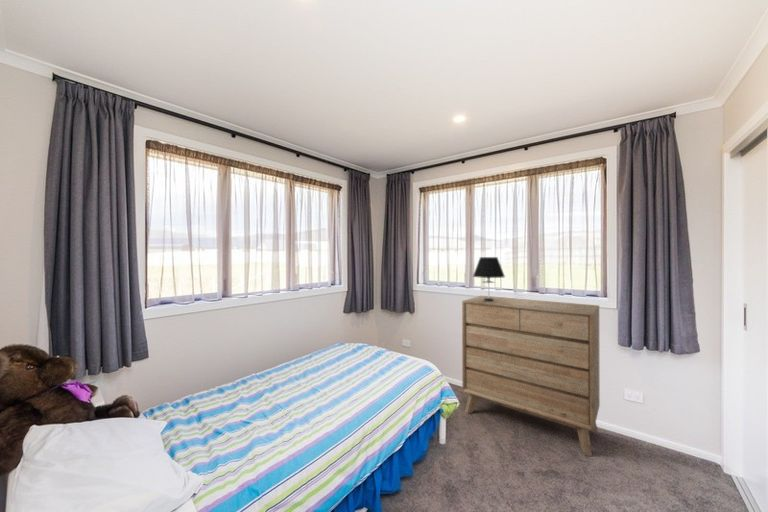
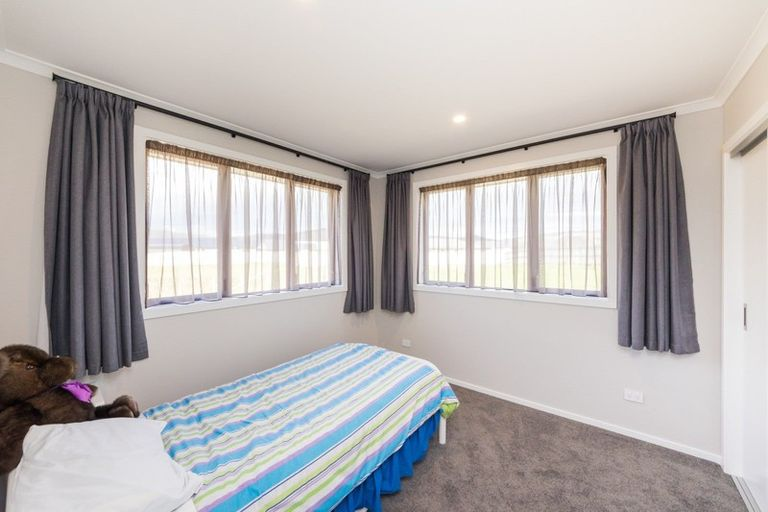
- table lamp (488, 278)
- dresser (527, 361)
